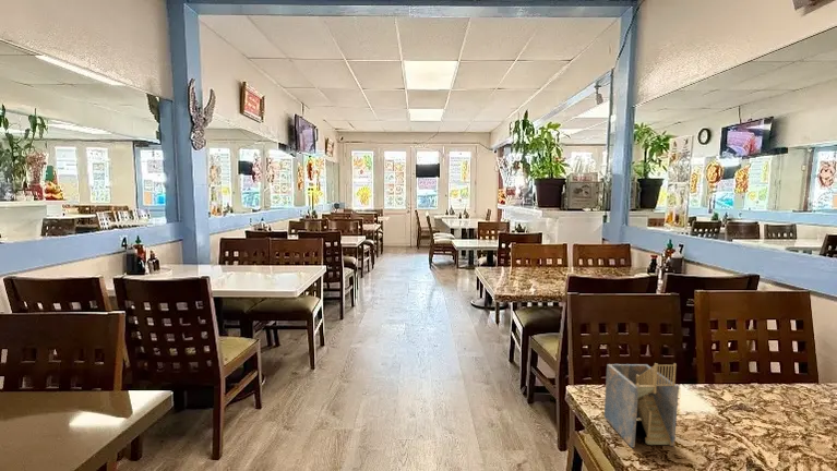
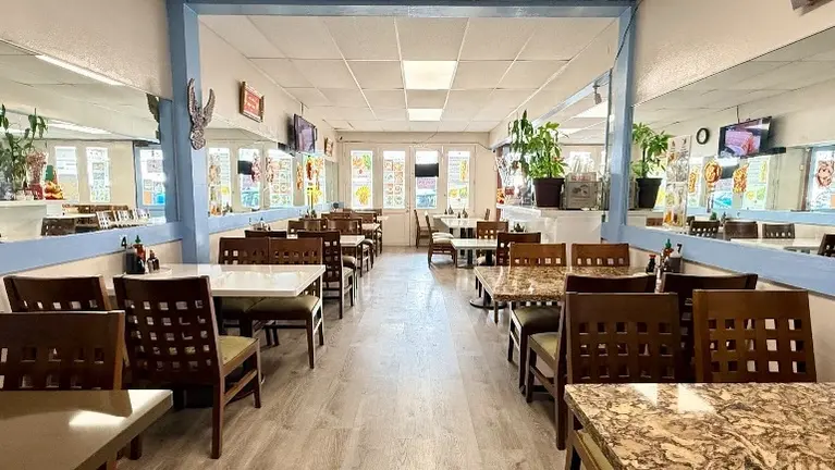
- napkin holder (639, 392)
